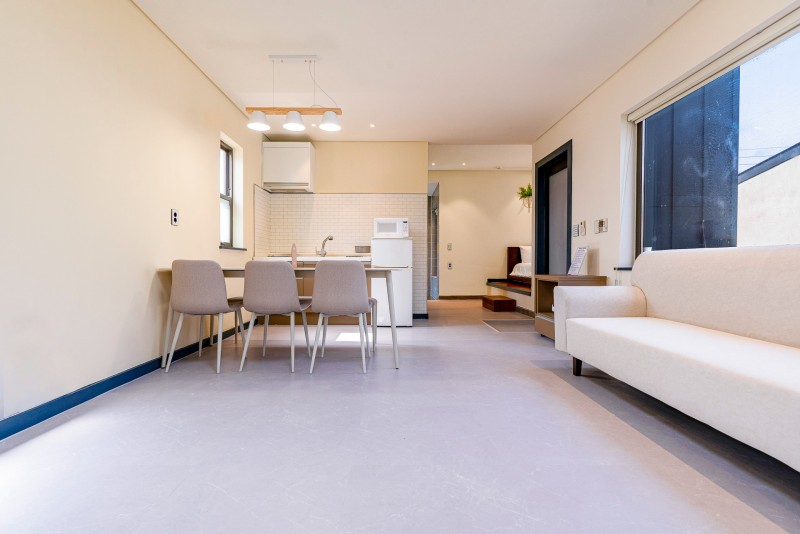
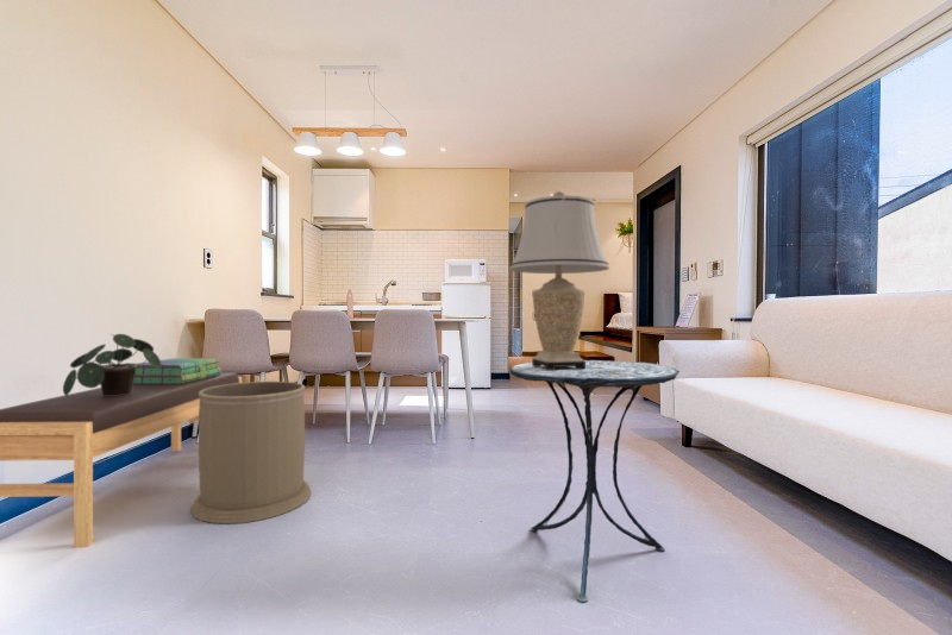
+ stack of books (176, 370)
+ trash can (253, 444)
+ potted plant (113, 363)
+ side table (590, 461)
+ table lamp (558, 278)
+ bench (142, 436)
